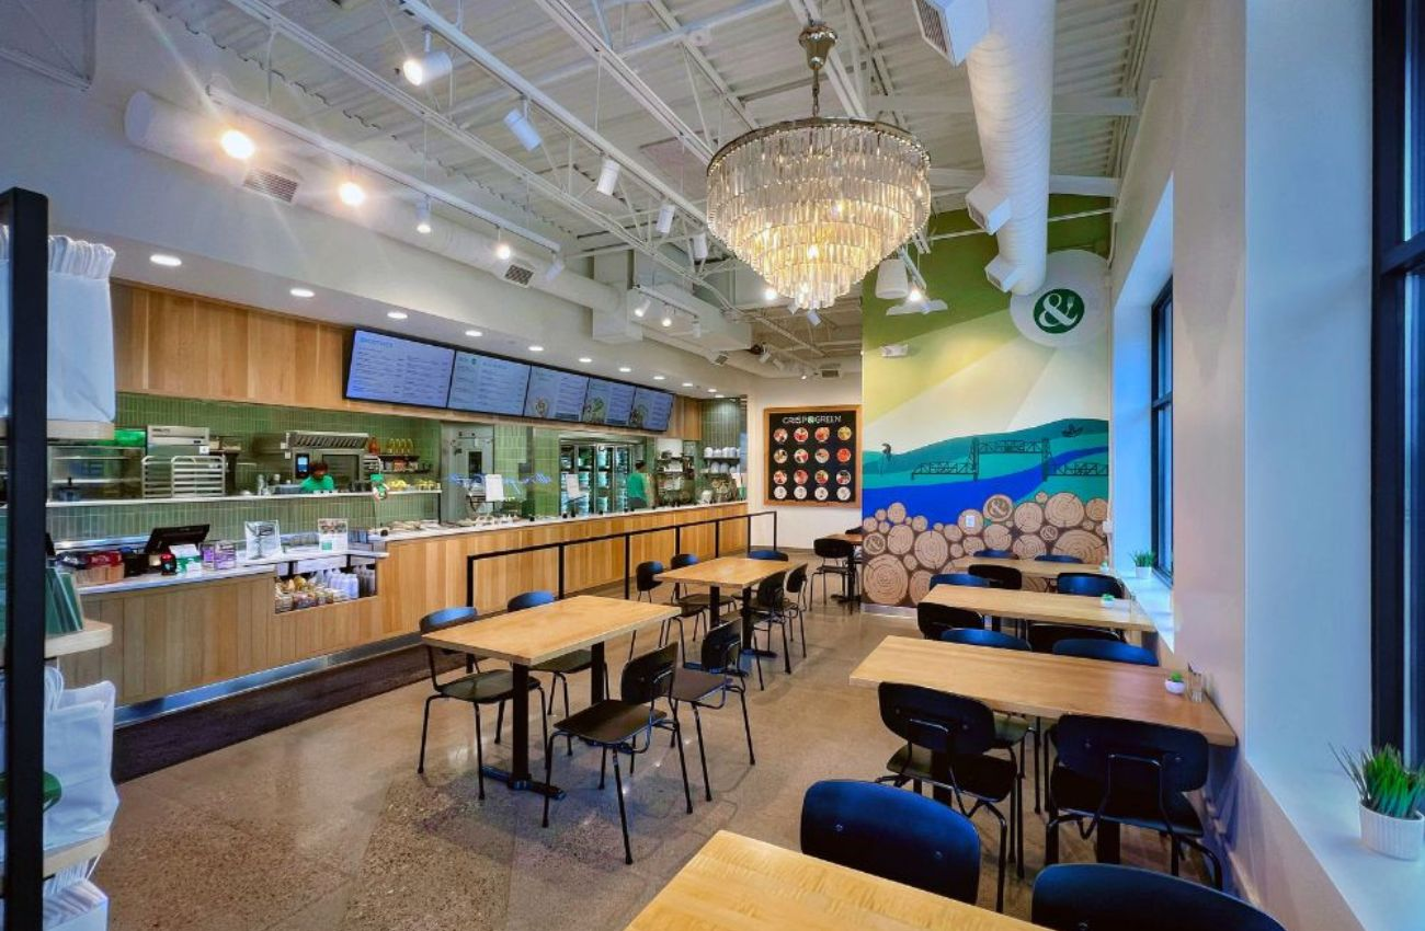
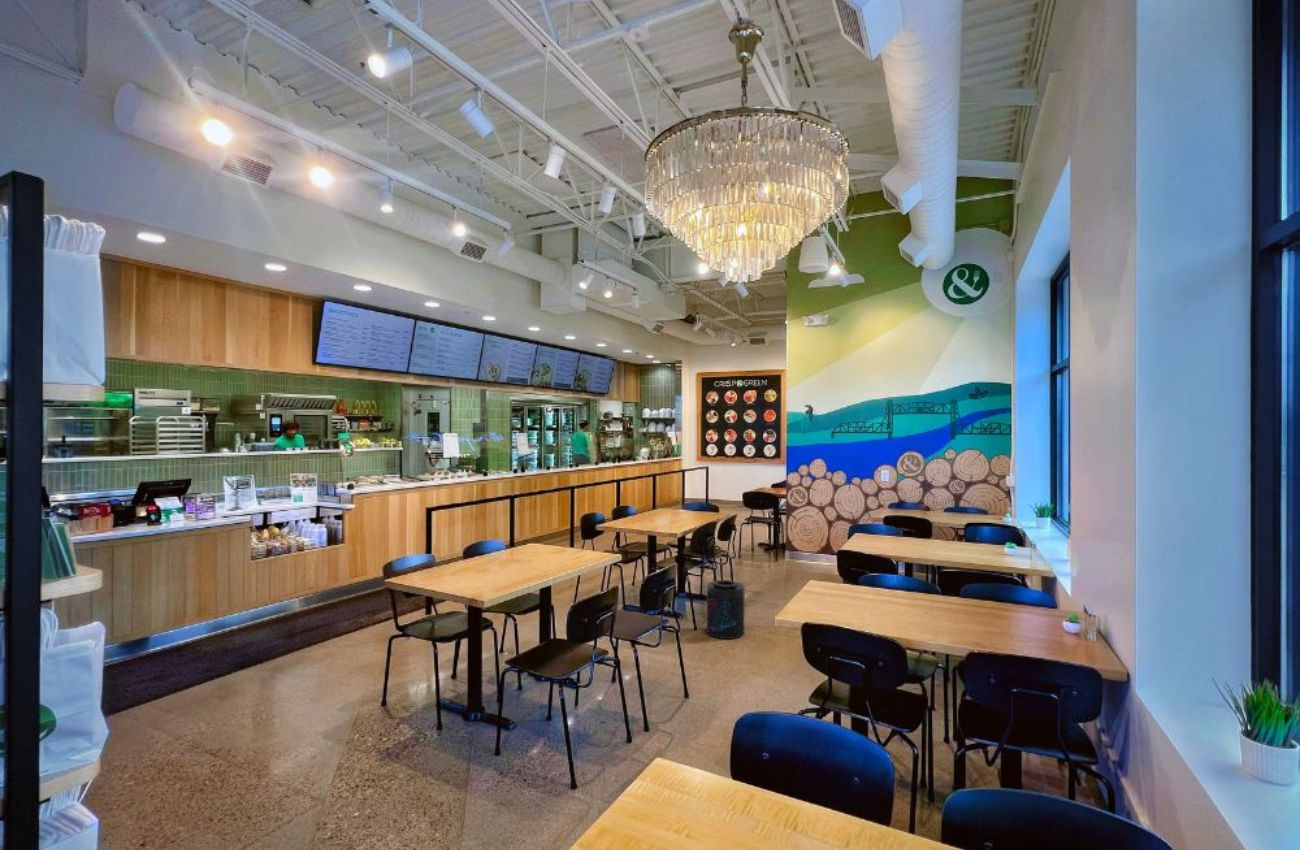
+ supplement container (725, 608)
